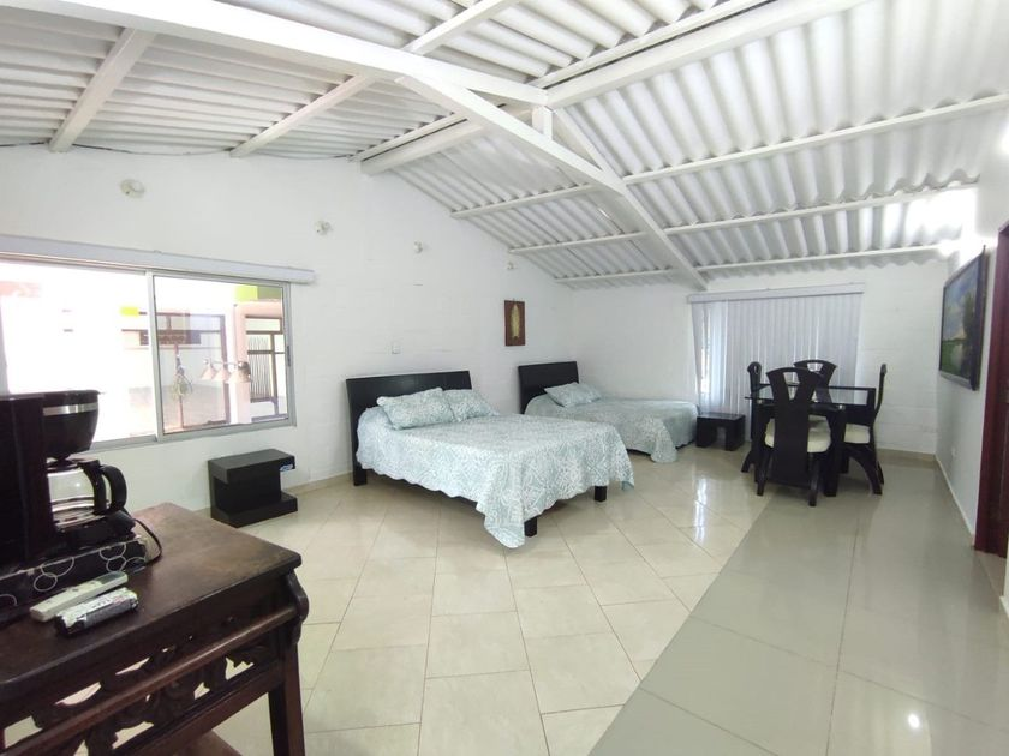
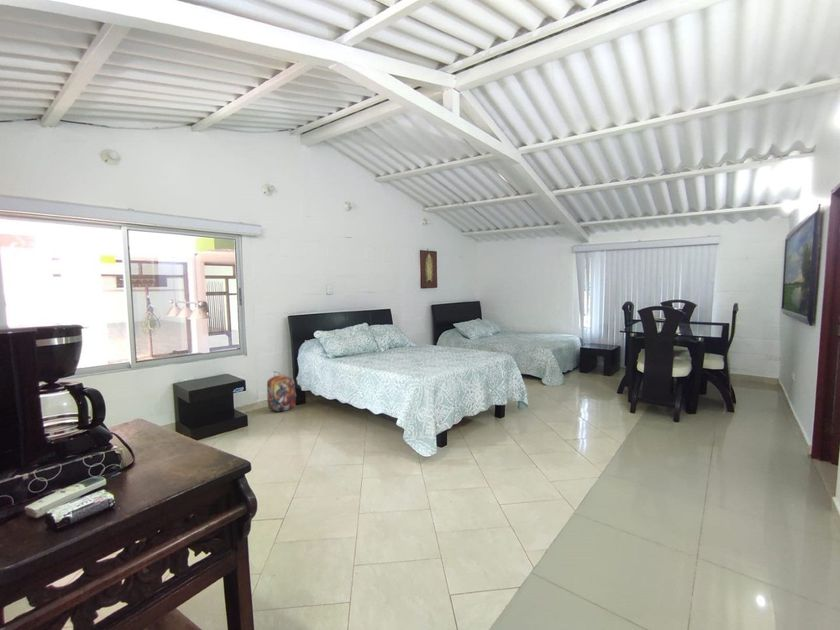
+ backpack (280, 391)
